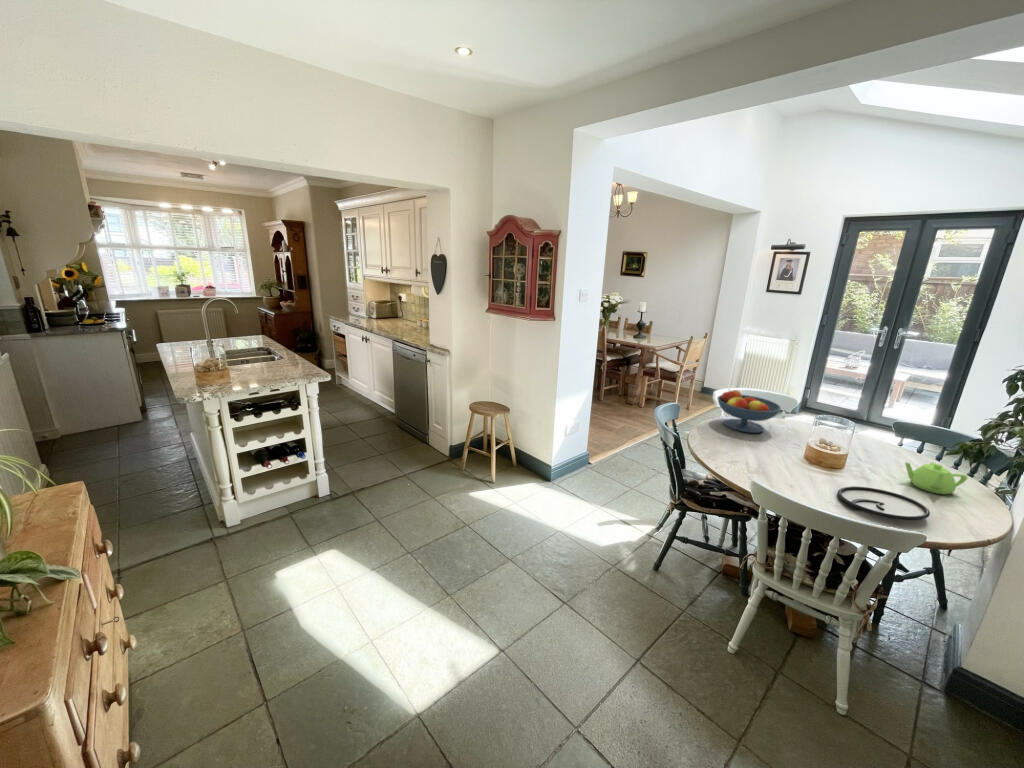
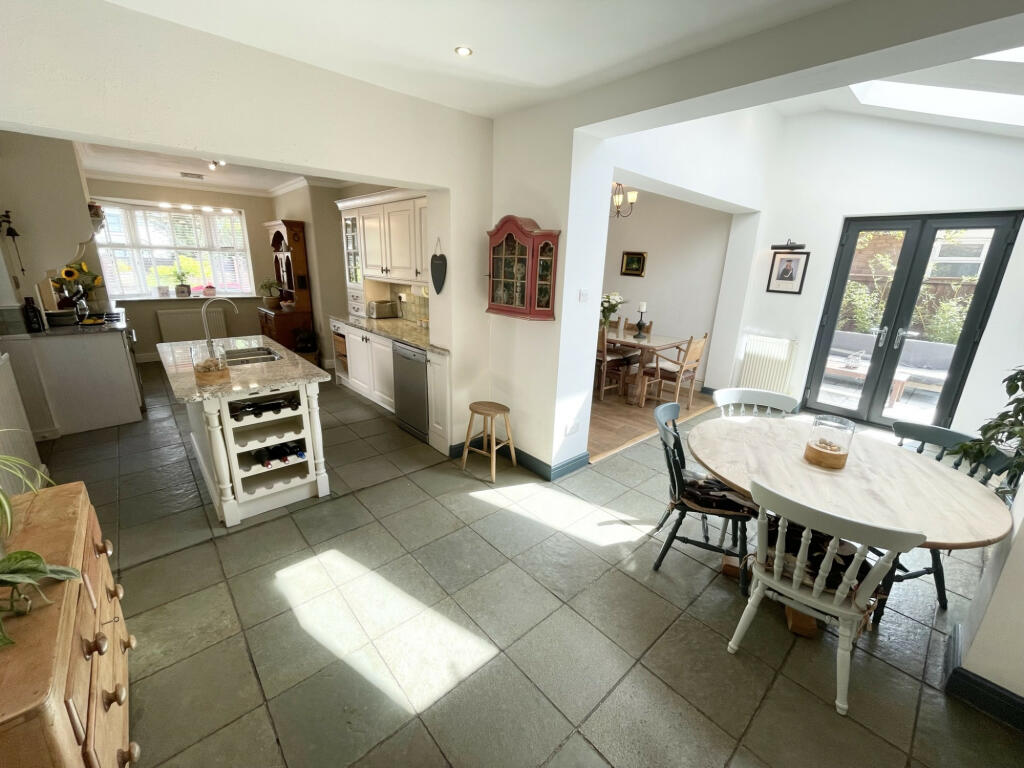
- fruit bowl (746, 410)
- teapot (933, 476)
- plate (881, 502)
